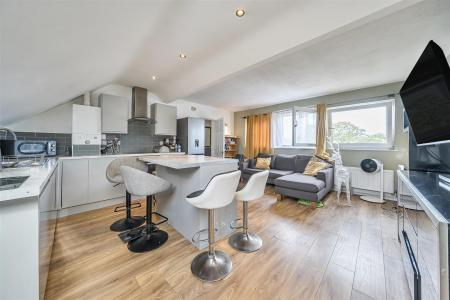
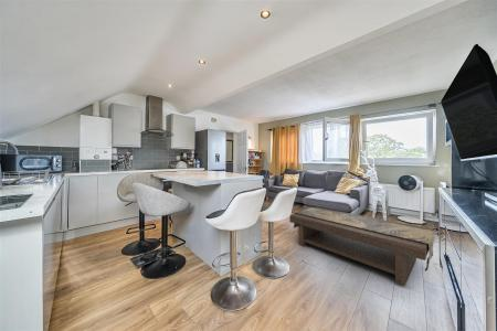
+ coffee table (351, 235)
